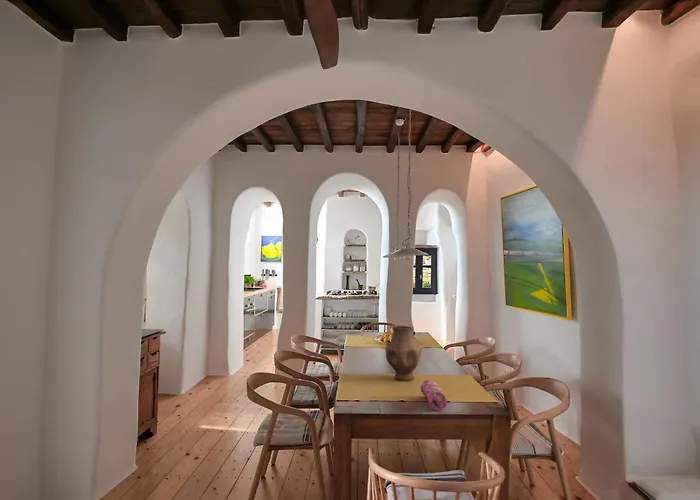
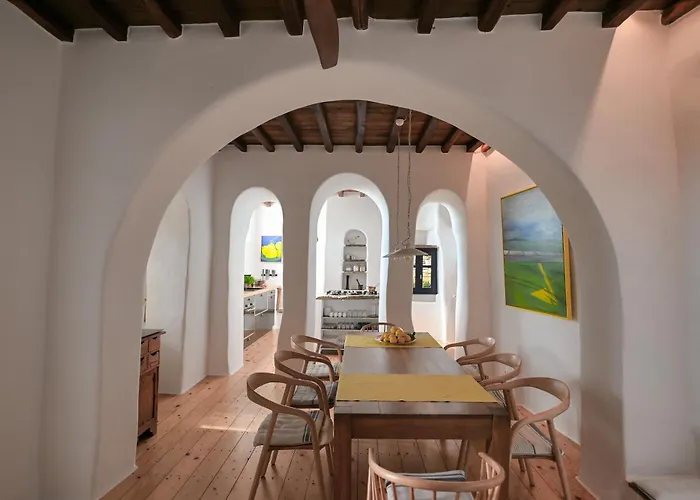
- pencil case (433, 394)
- vase (403, 352)
